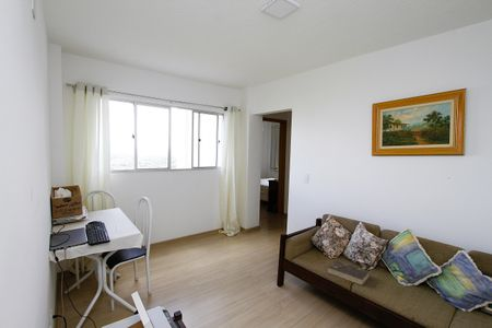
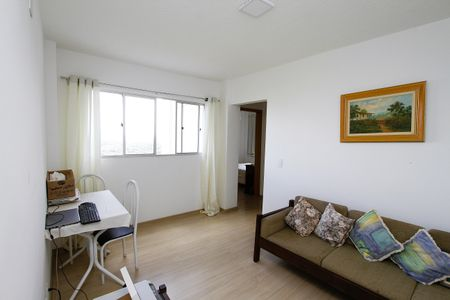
- book (348, 271)
